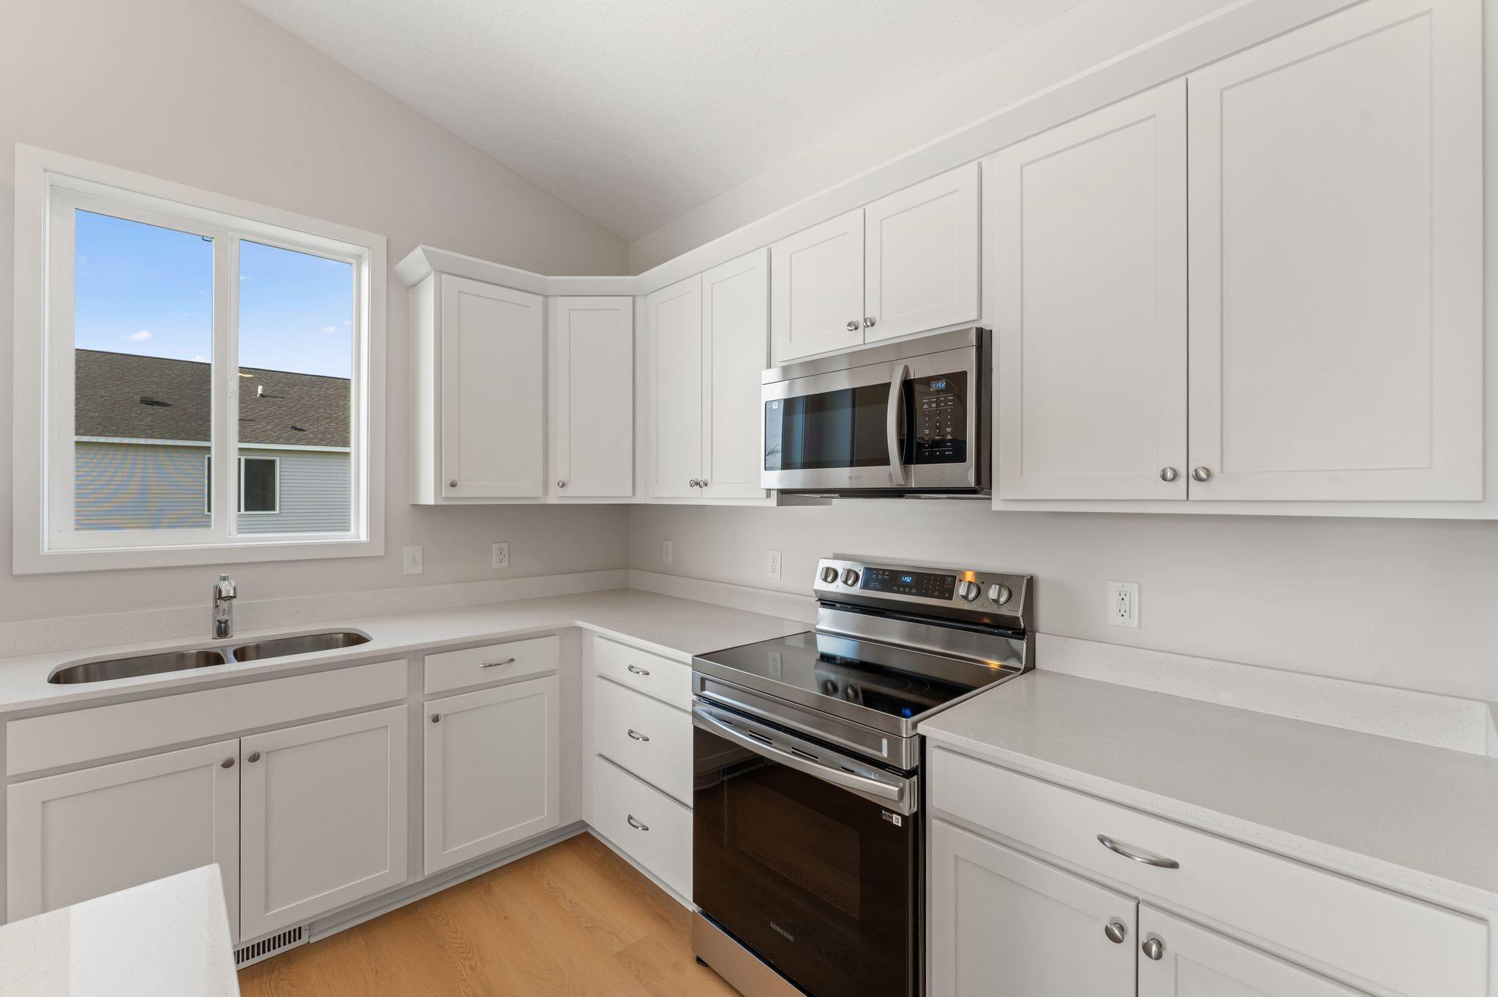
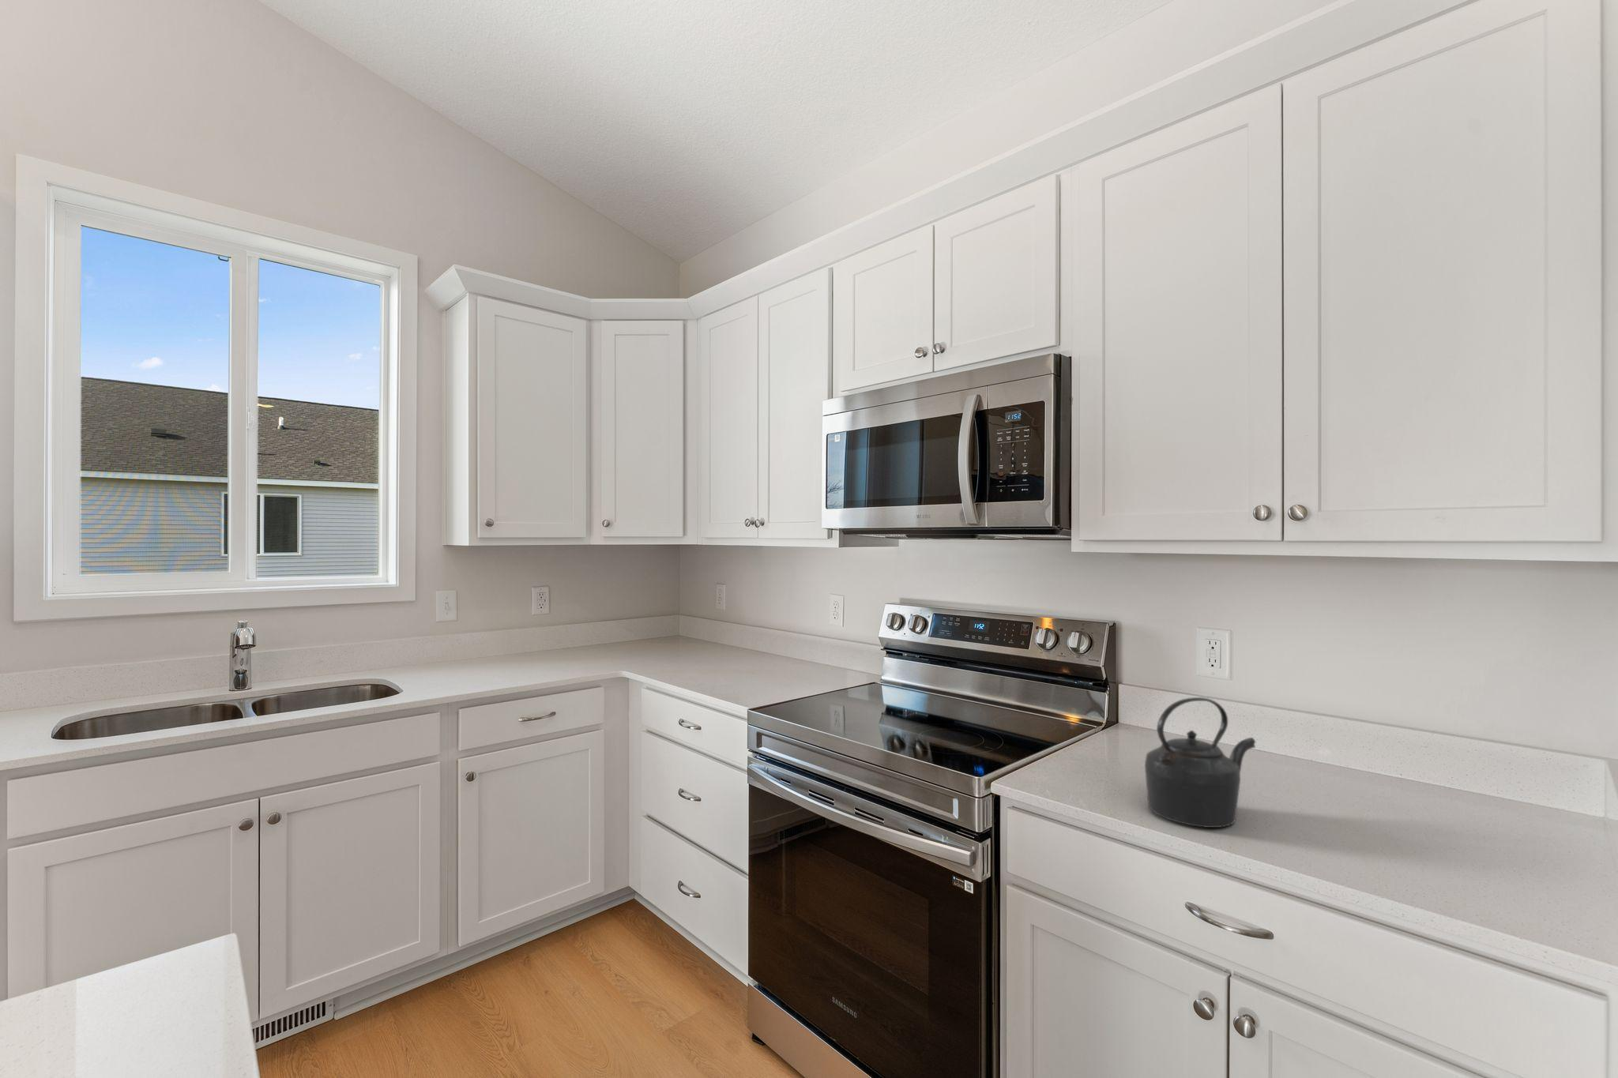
+ kettle (1207, 753)
